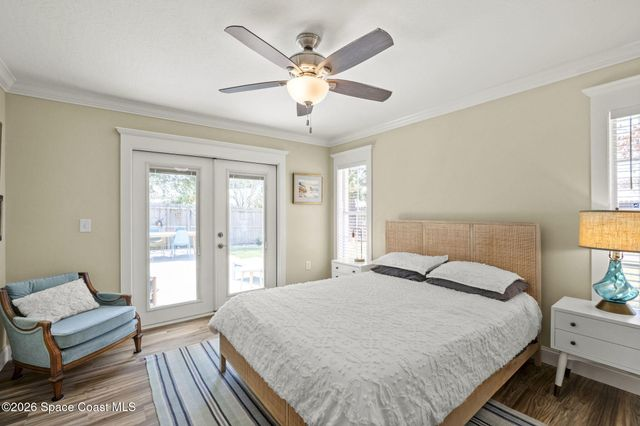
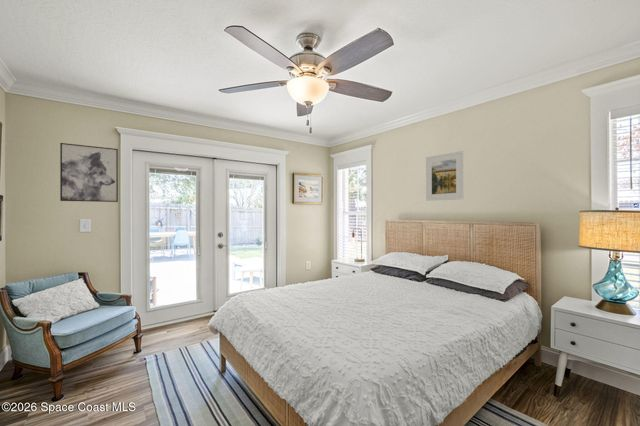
+ wall art (90, 173)
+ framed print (443, 177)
